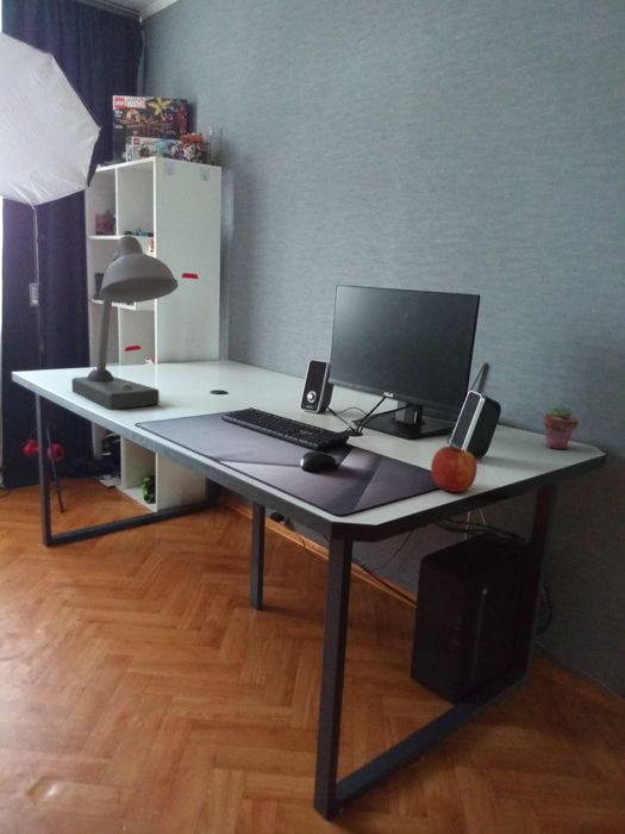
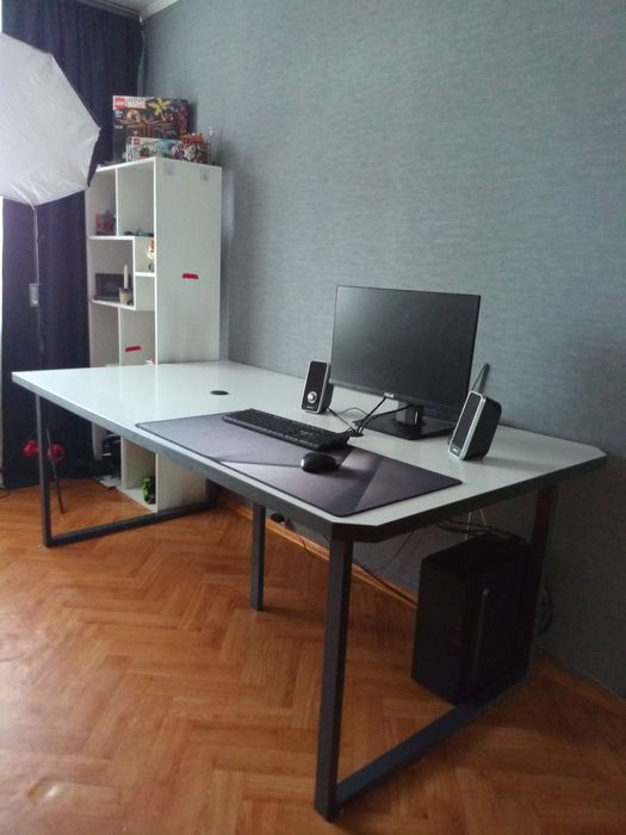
- potted succulent (560, 425)
- apple (454, 466)
- desk lamp (108, 320)
